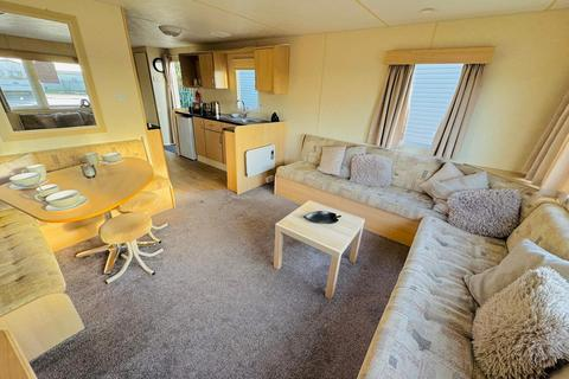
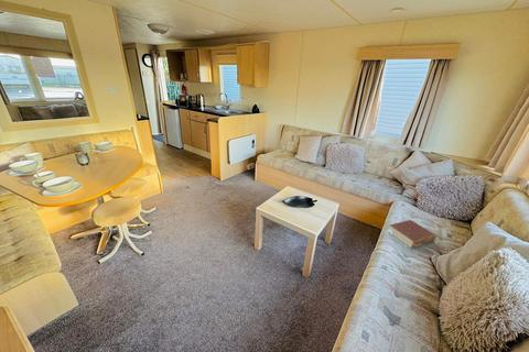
+ book (411, 232)
